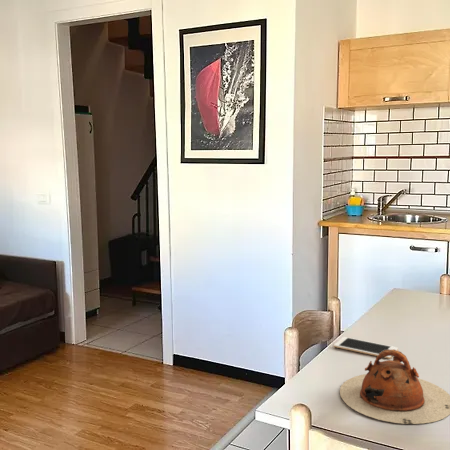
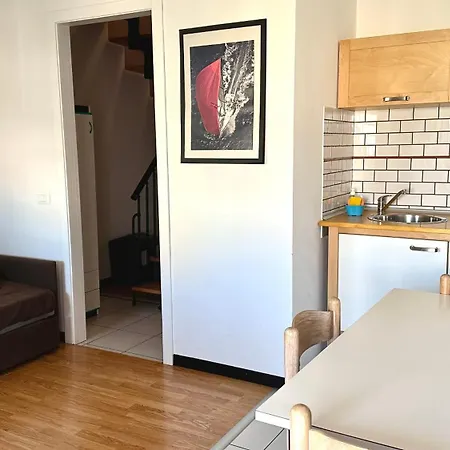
- cell phone (365, 347)
- teapot (396, 373)
